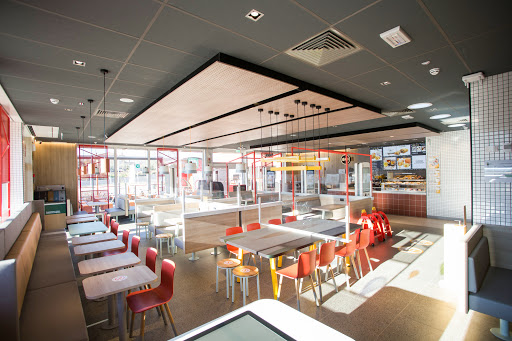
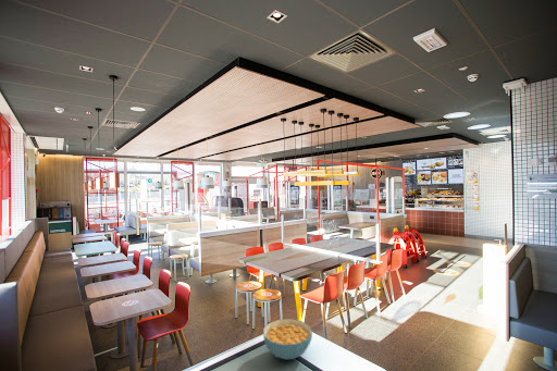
+ cereal bowl (287, 343)
